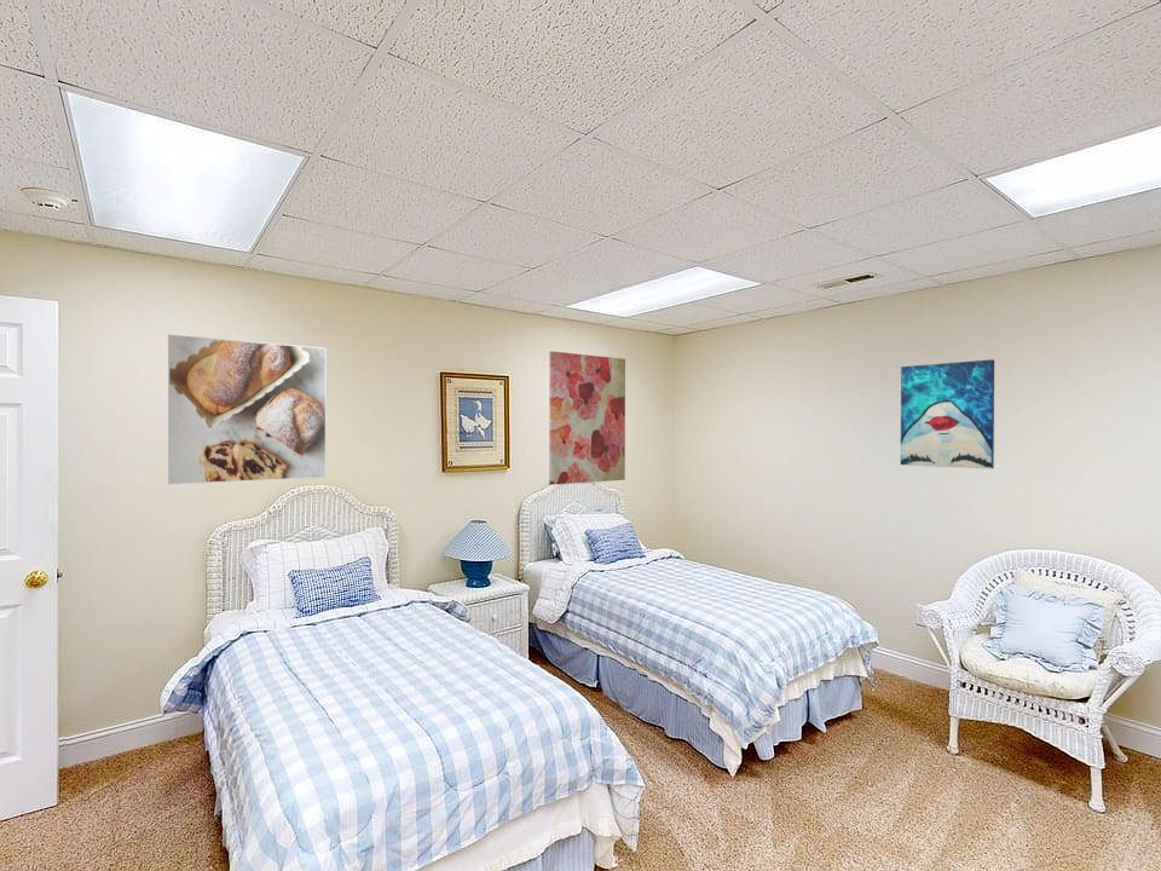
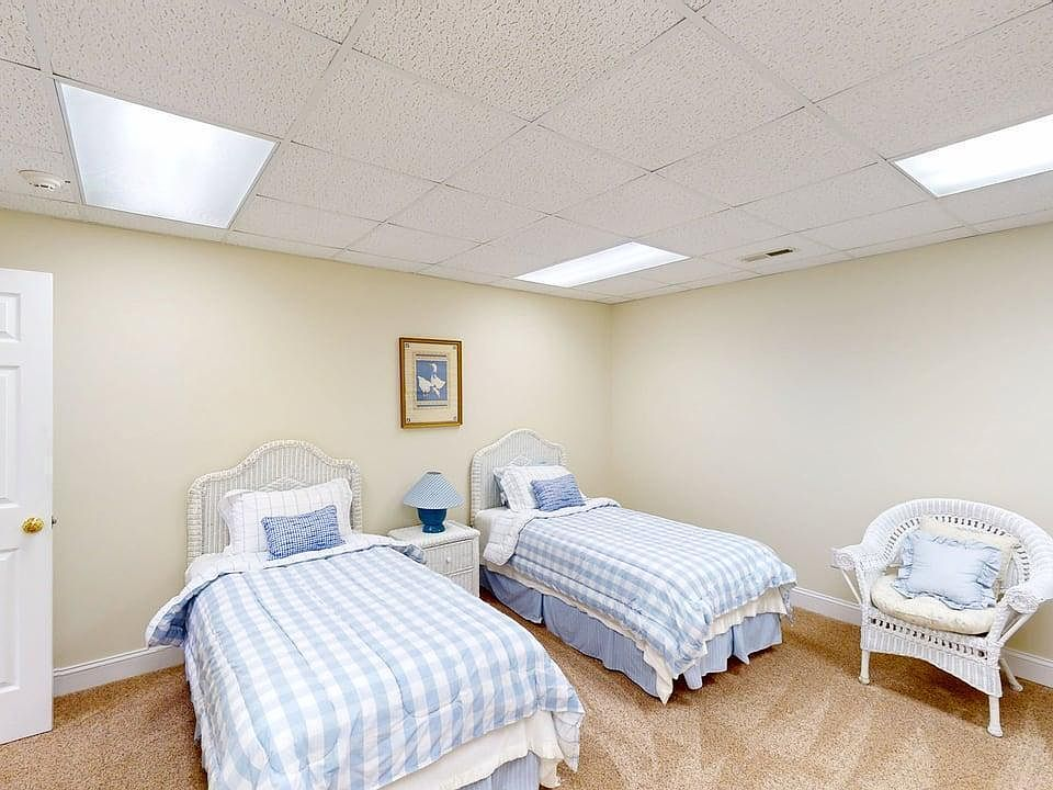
- wall art (589, 419)
- wall art (945, 415)
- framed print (252, 411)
